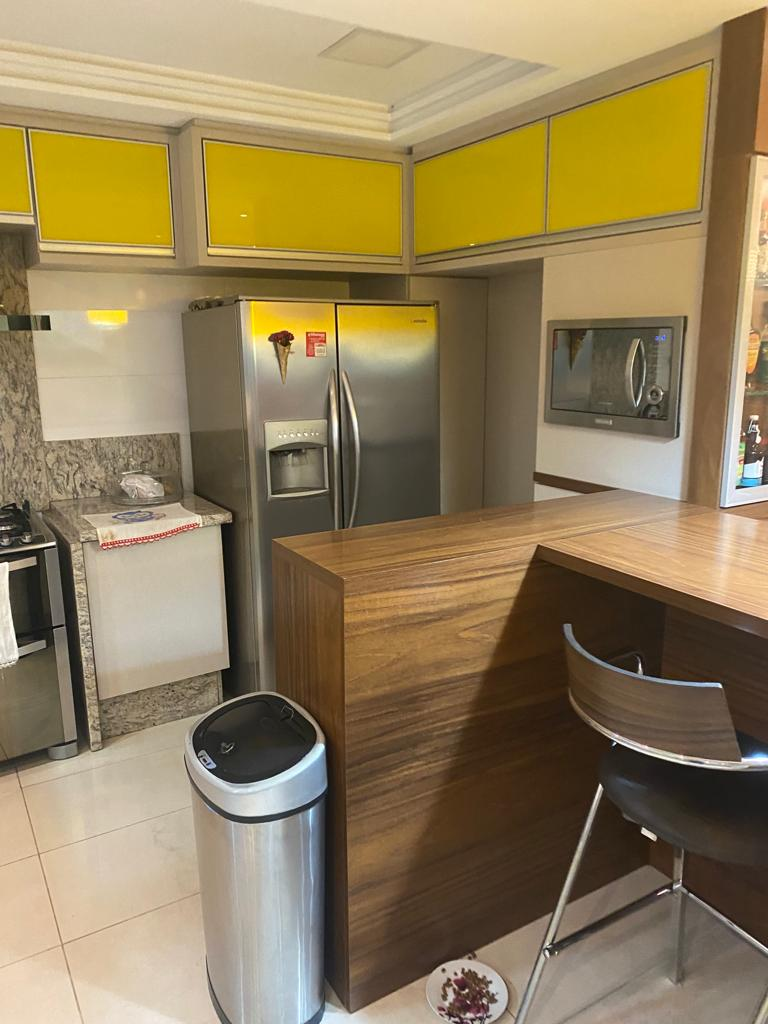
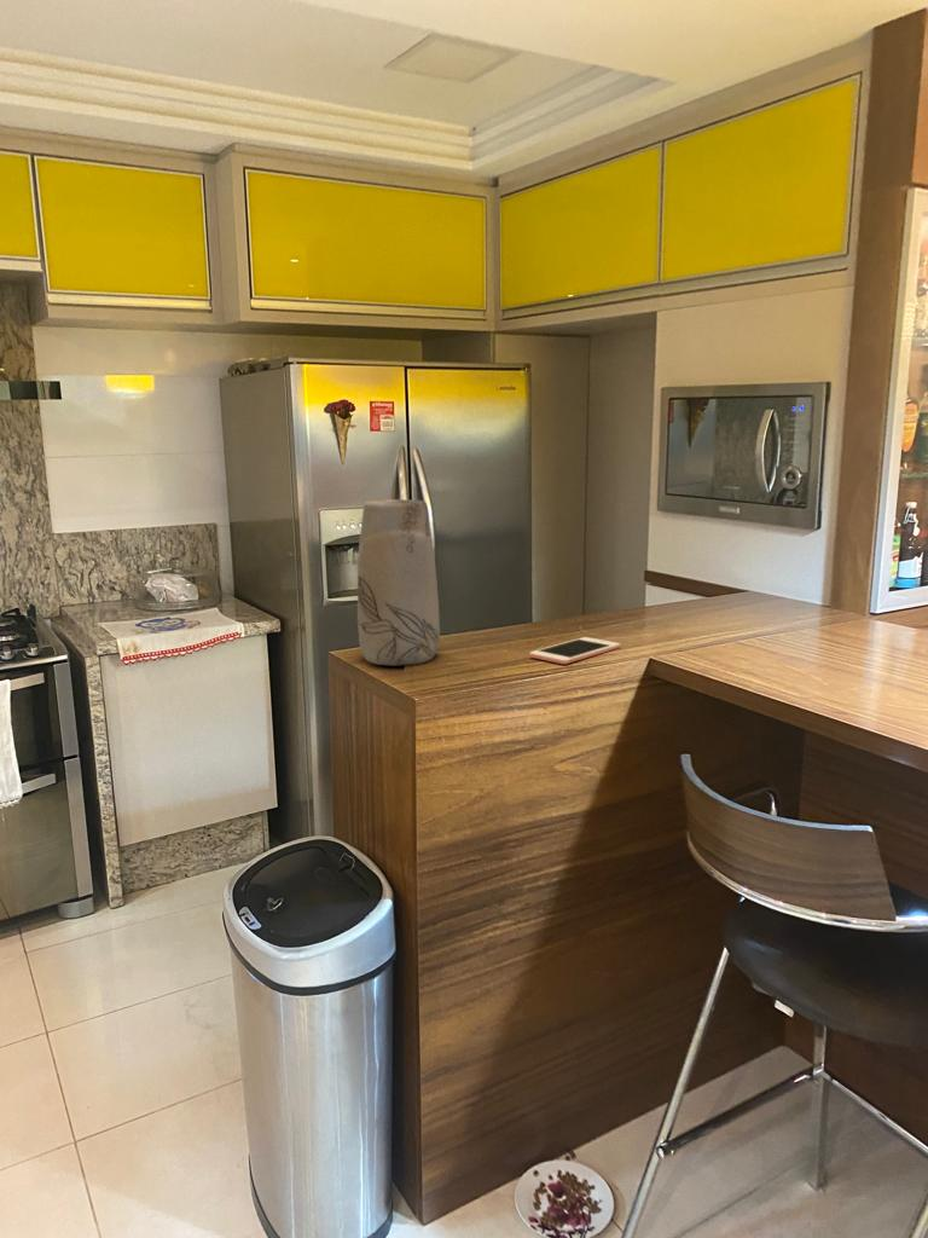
+ cell phone (575, 649)
+ vase (398, 580)
